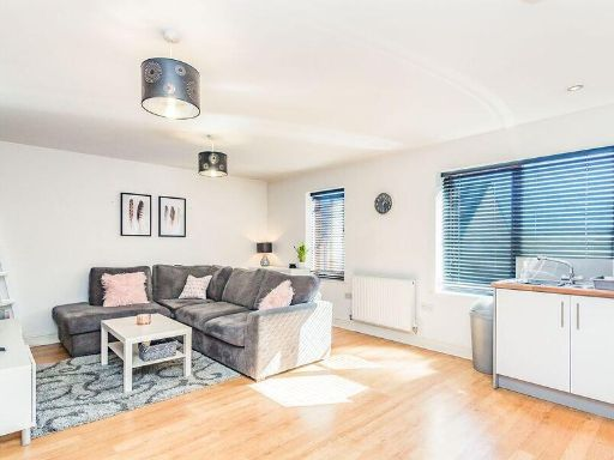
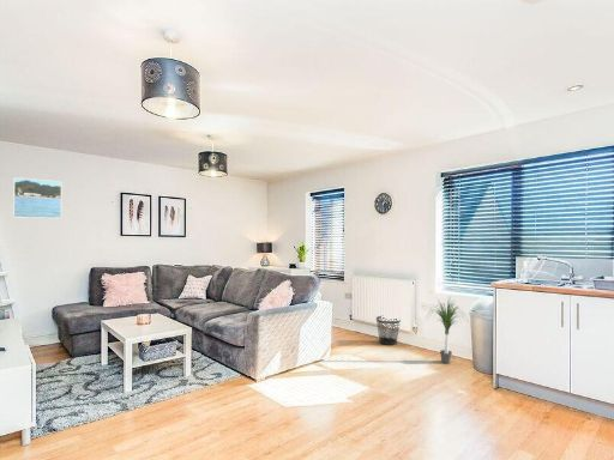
+ wastebasket (389, 331)
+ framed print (37, 198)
+ potted plant (446, 327)
